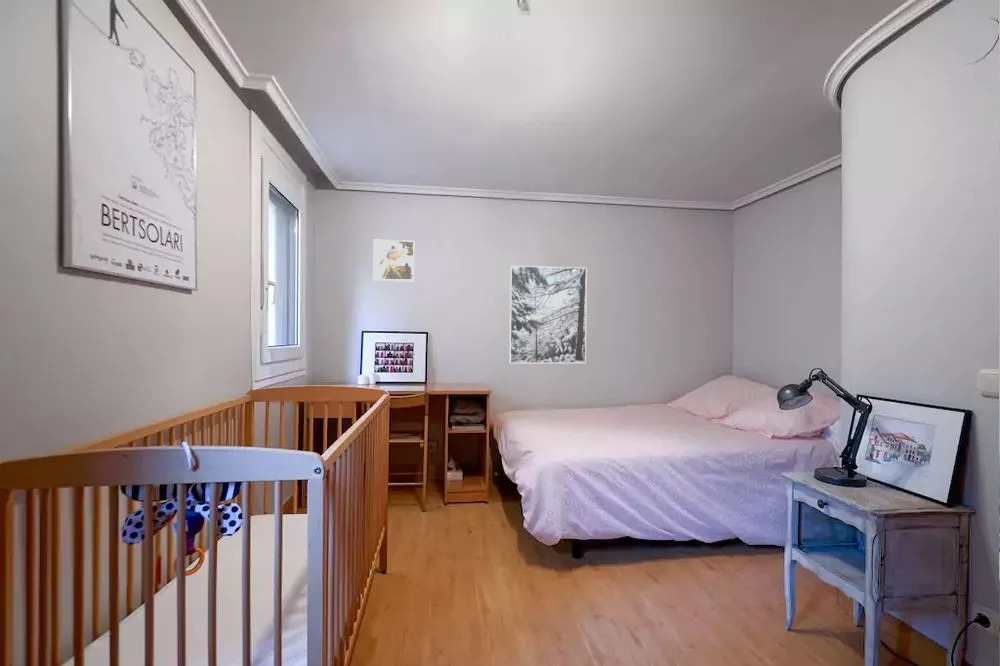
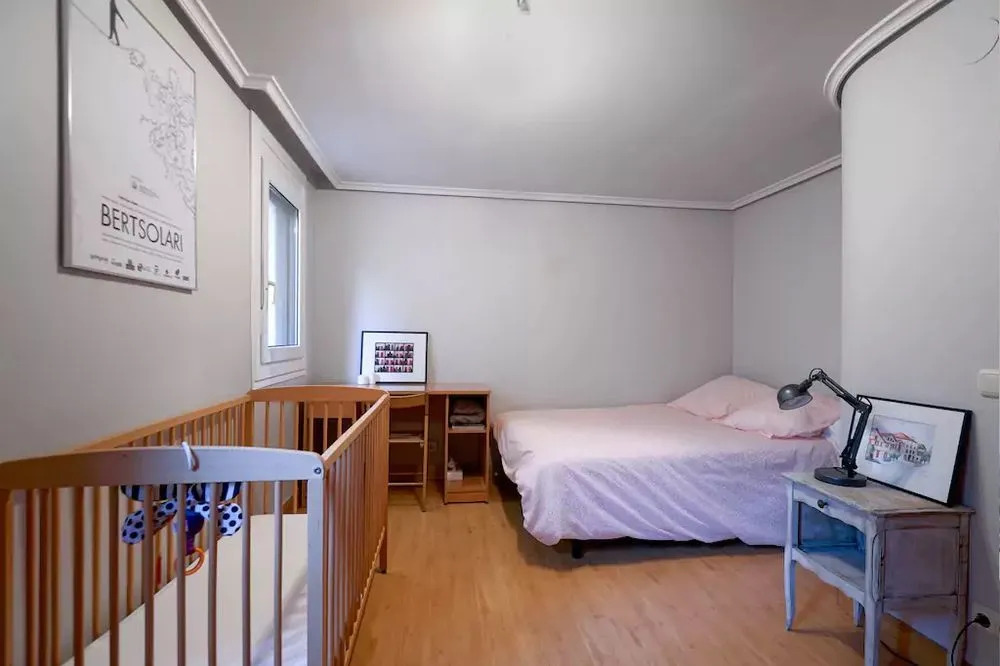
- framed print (548, 315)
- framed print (394, 260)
